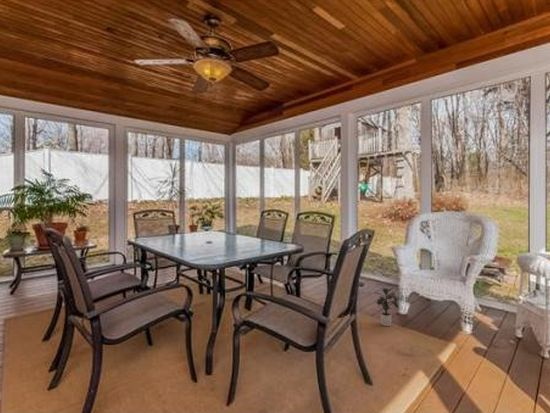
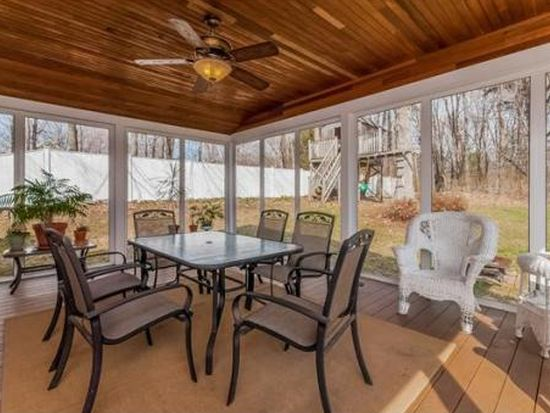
- potted plant (388, 305)
